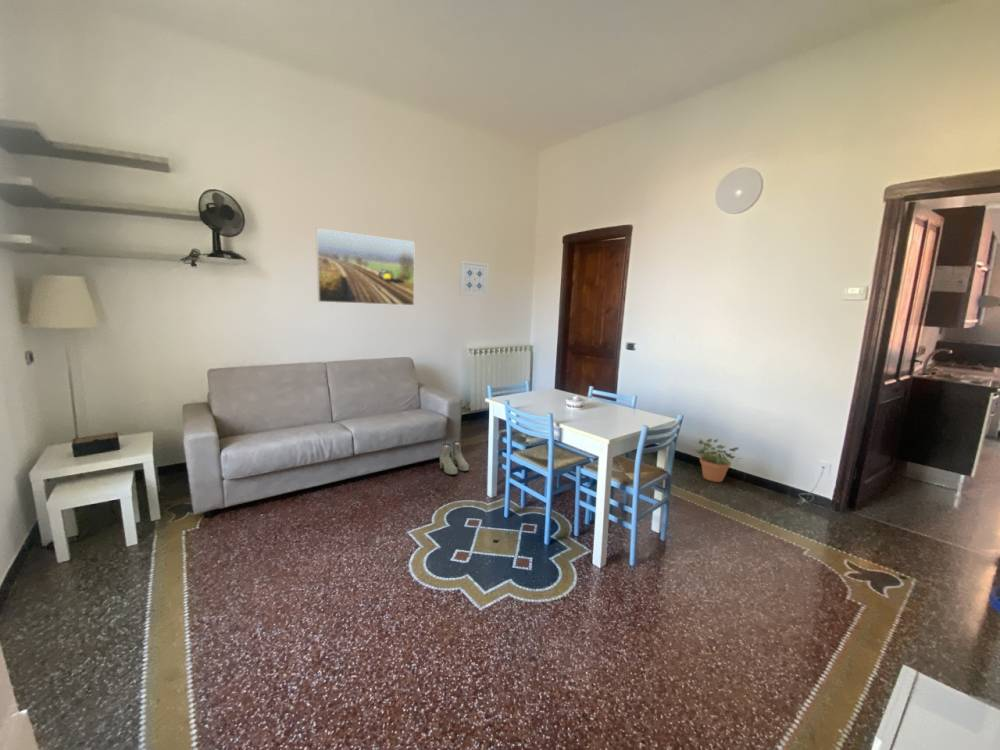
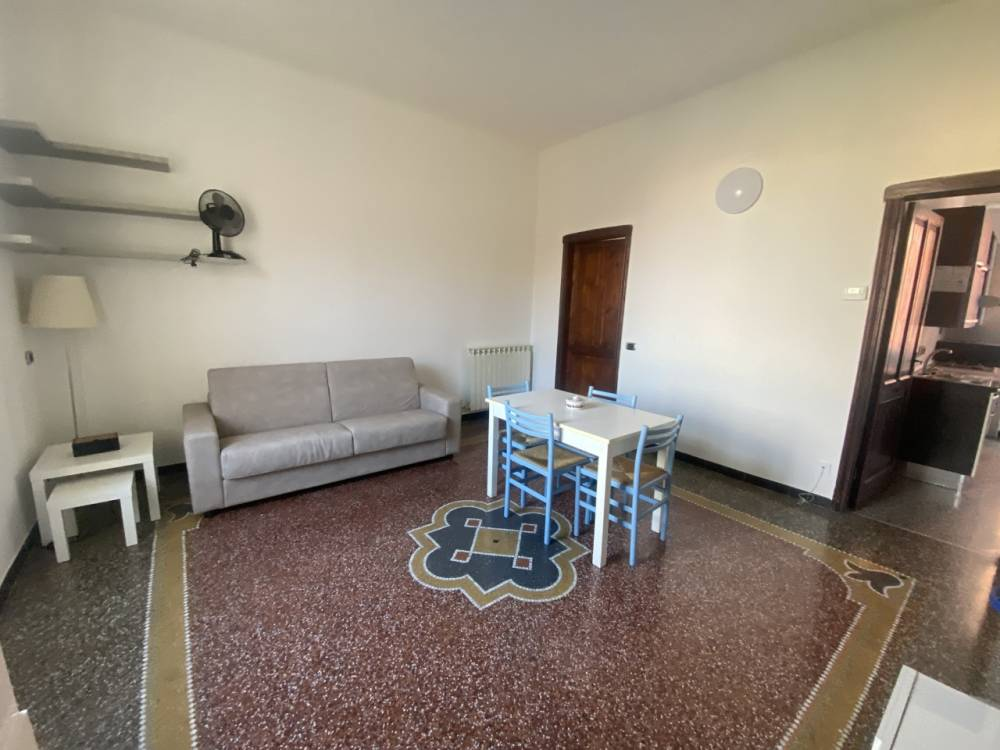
- boots (454, 457)
- potted plant (718, 461)
- wall art (474, 279)
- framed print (368, 270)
